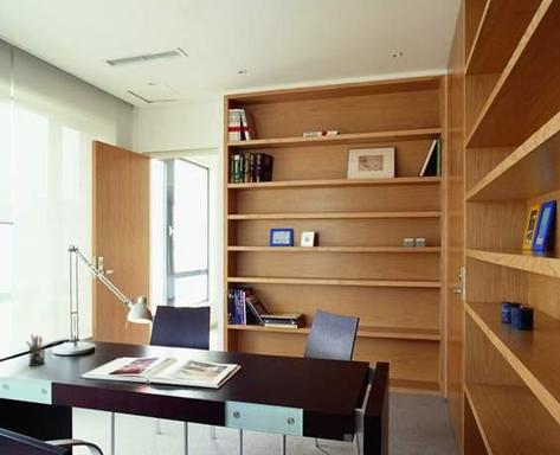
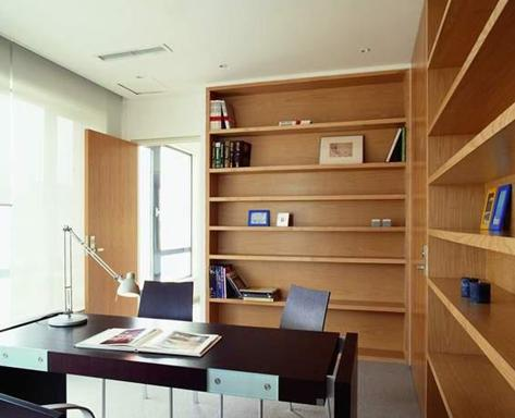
- pen holder (34, 350)
